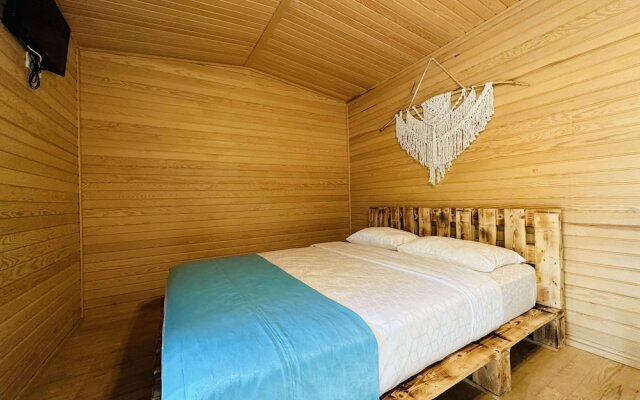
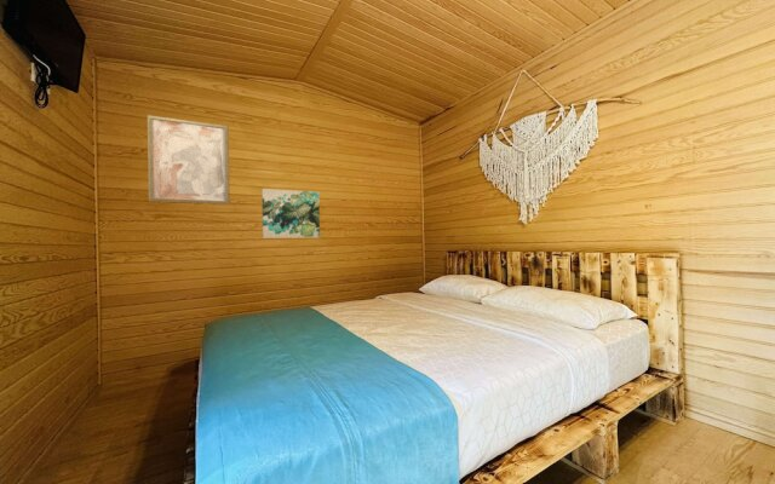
+ wall art (190, 161)
+ wall art (292, 214)
